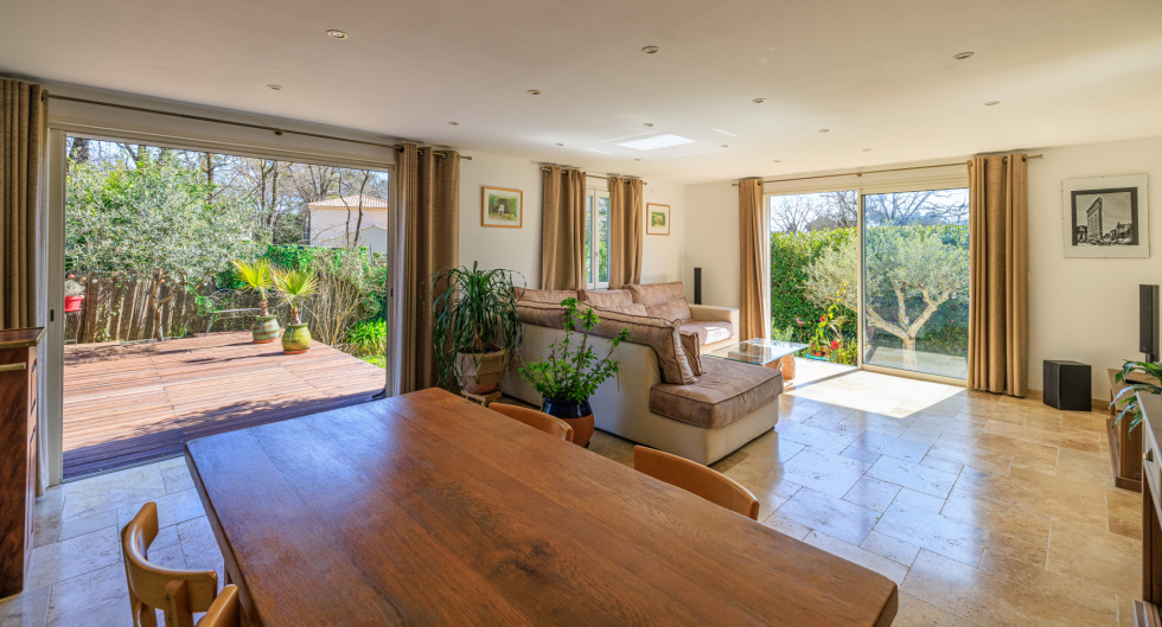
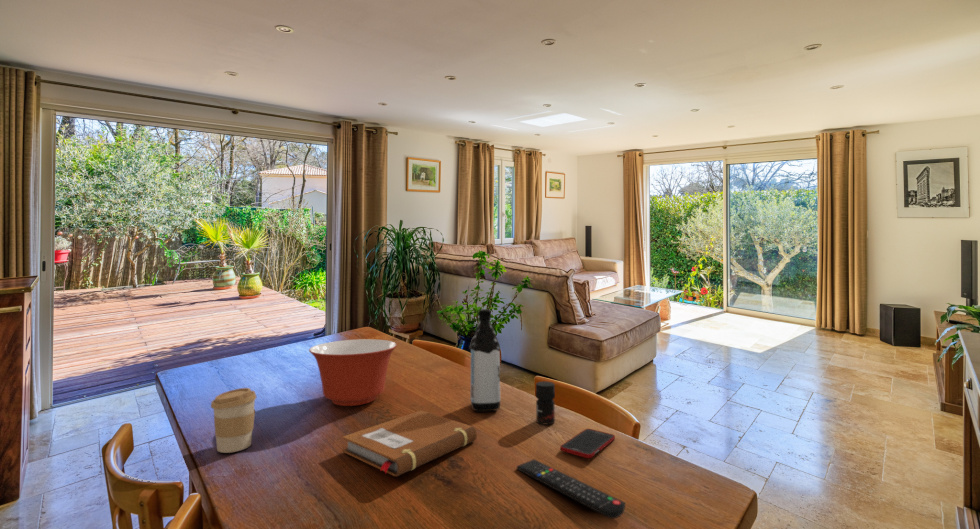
+ mixing bowl (354, 372)
+ notebook (409, 440)
+ cell phone (588, 442)
+ jar (545, 402)
+ remote control (567, 486)
+ water bottle (485, 358)
+ coffee cup (234, 418)
